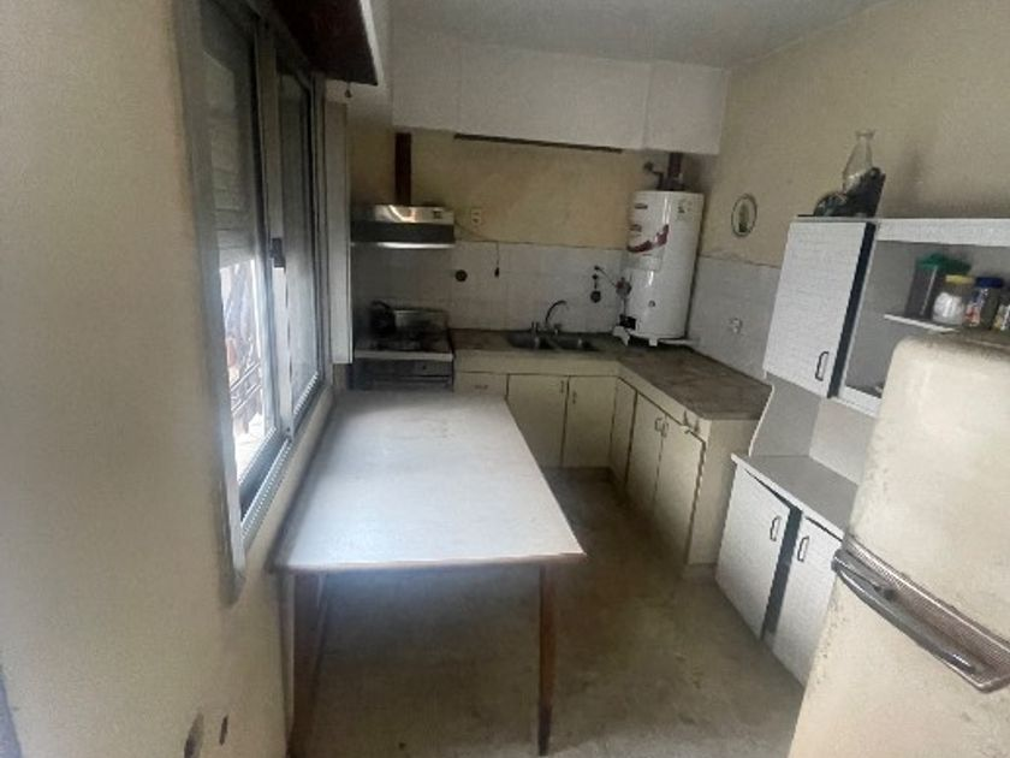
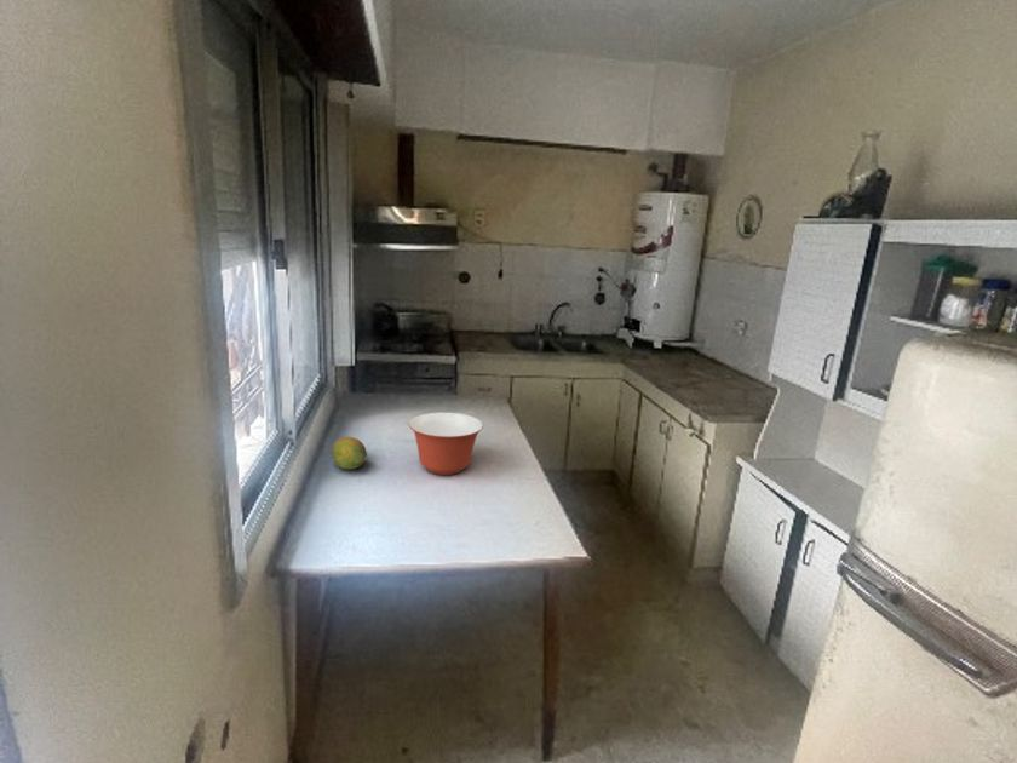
+ fruit (349, 453)
+ mixing bowl (446, 446)
